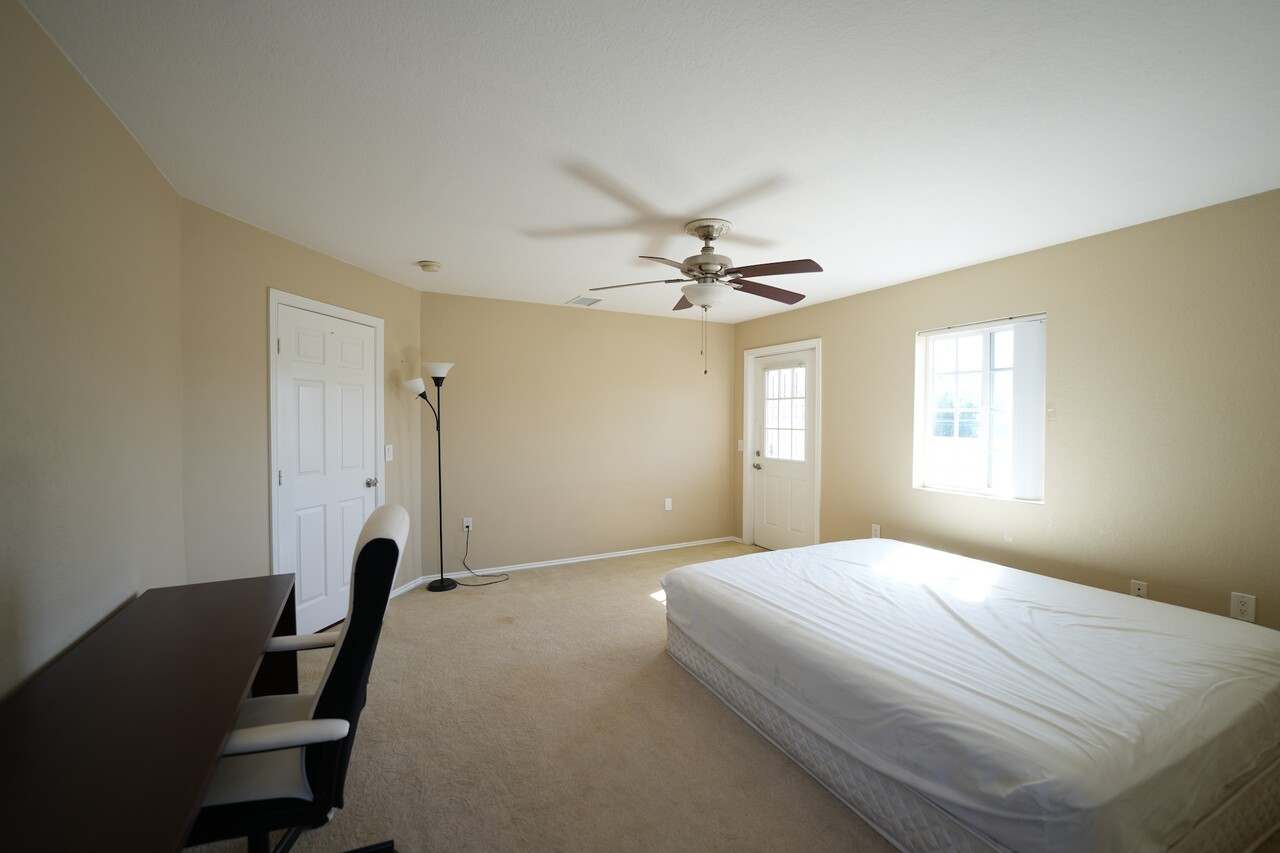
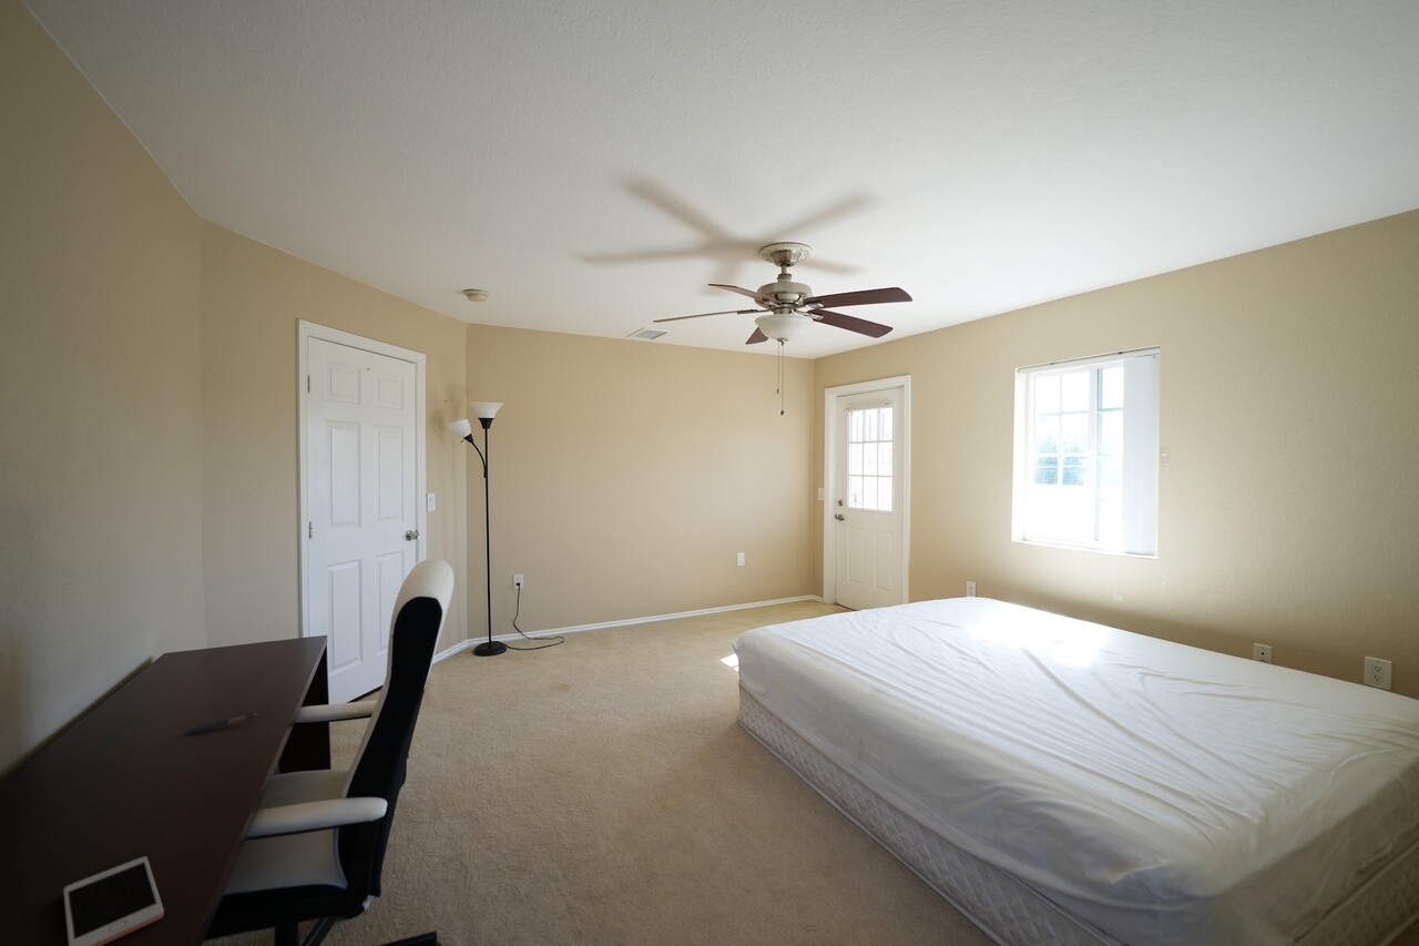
+ pen (222, 722)
+ cell phone (112, 902)
